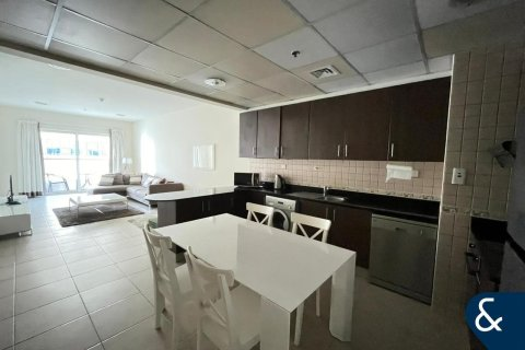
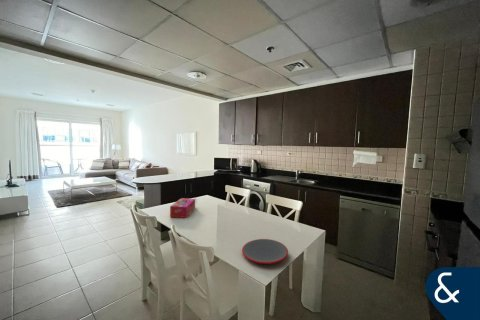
+ tissue box (183, 207)
+ plate (264, 251)
